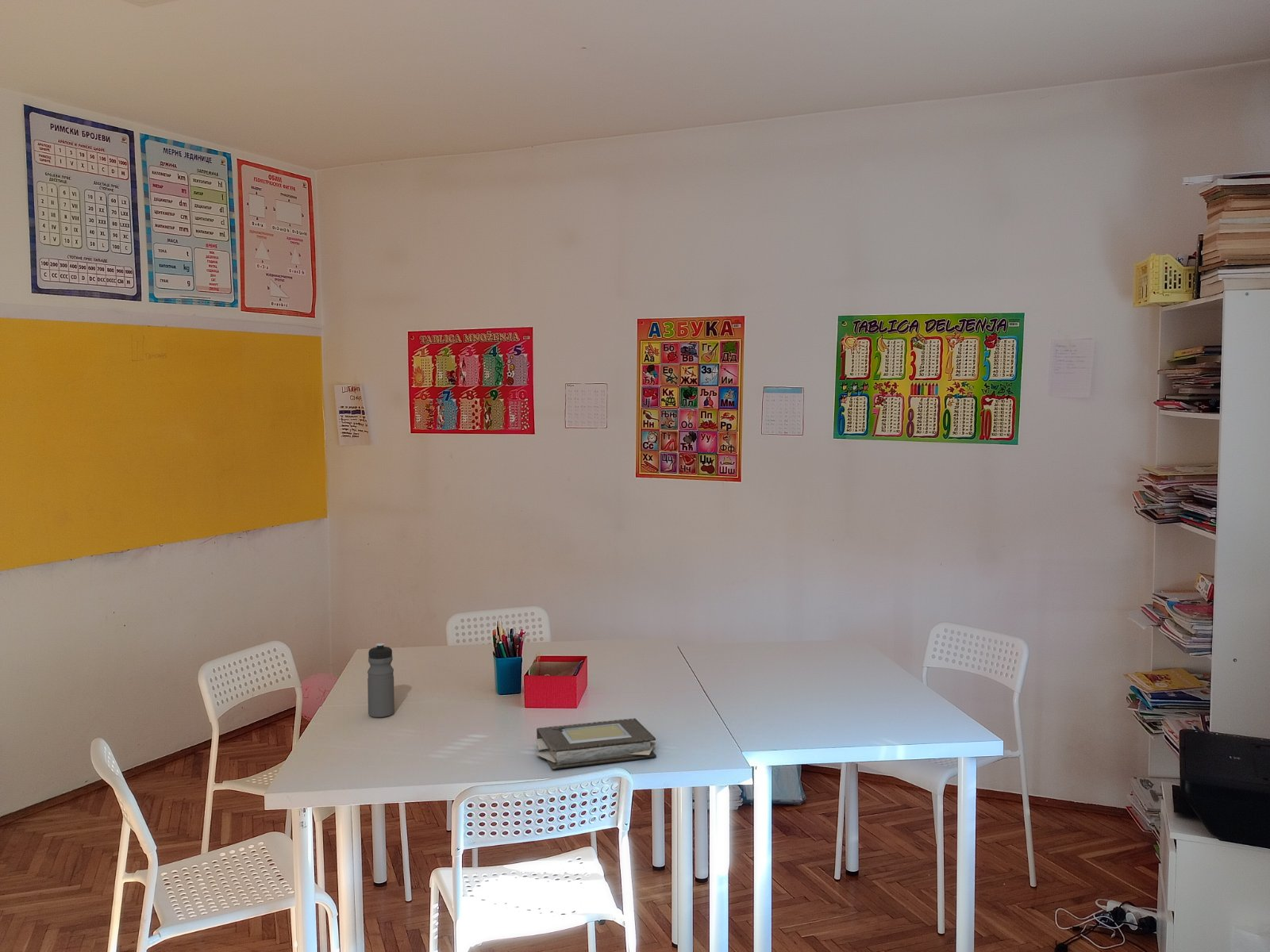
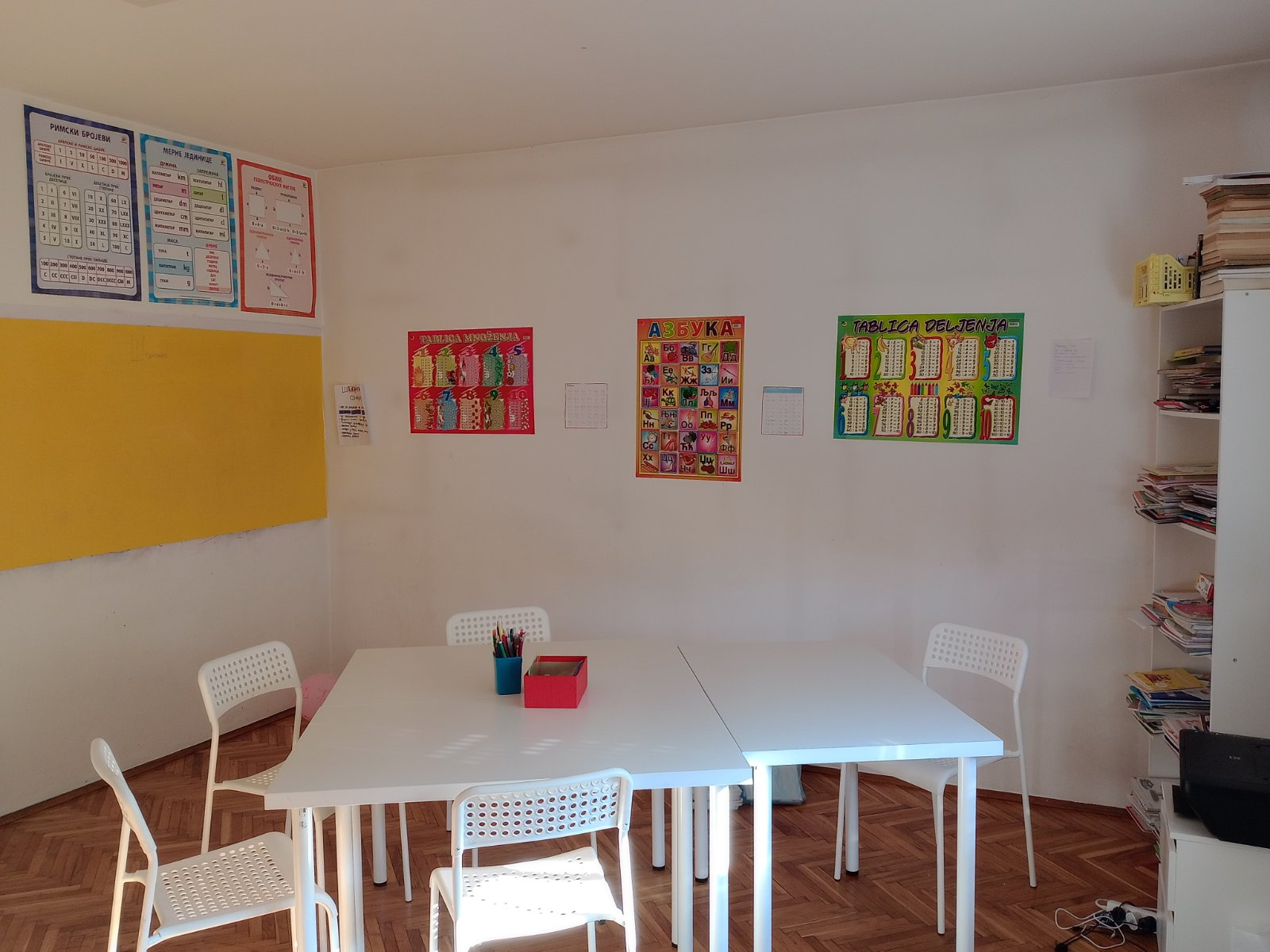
- water bottle (380, 678)
- book (595, 743)
